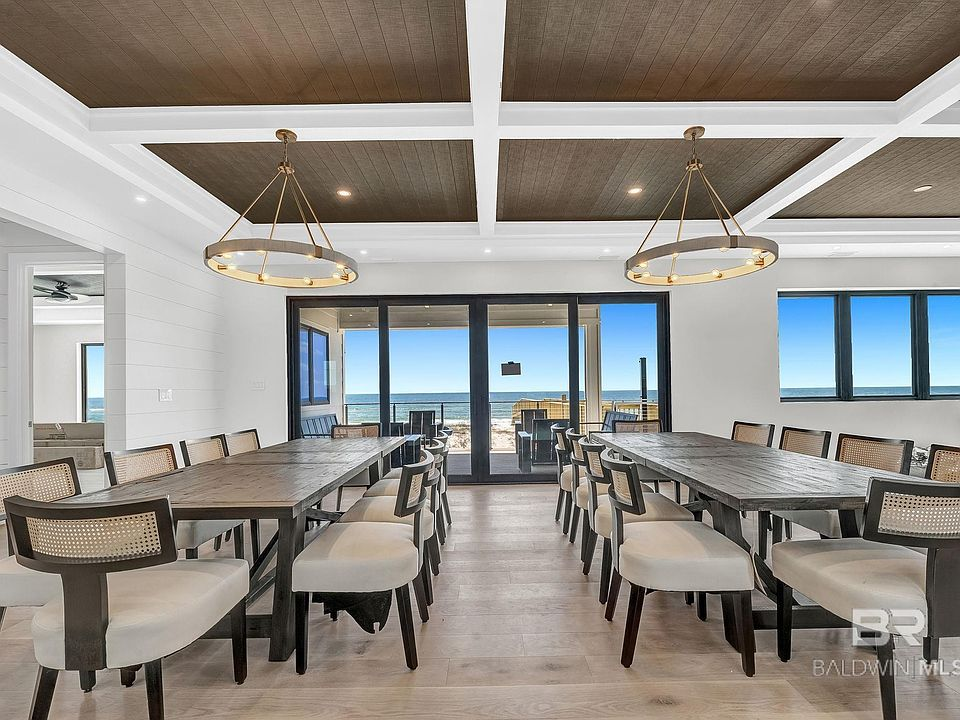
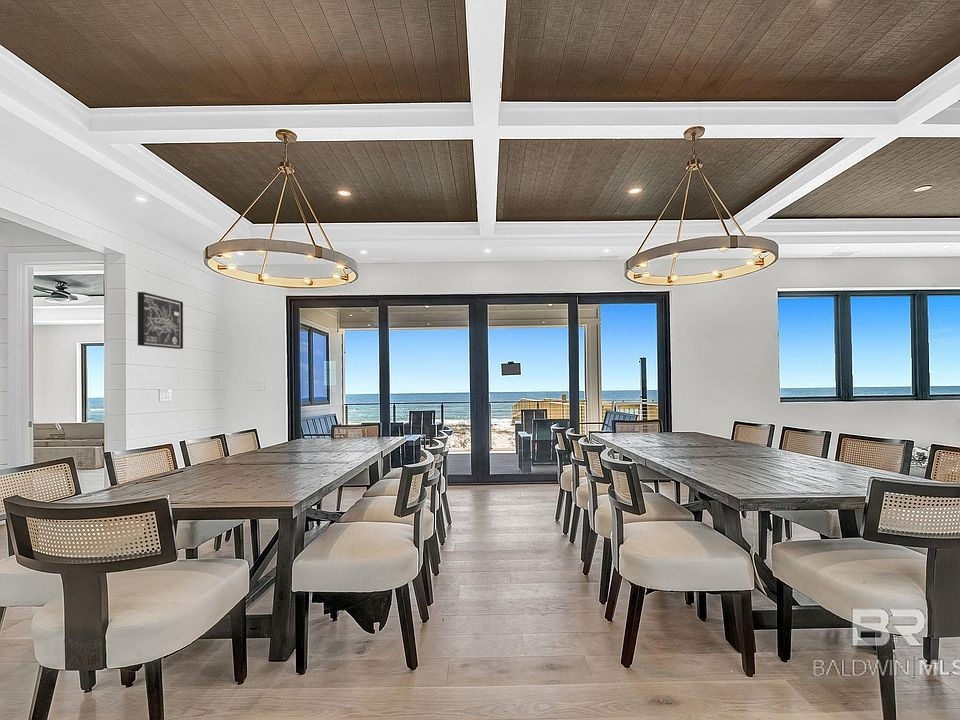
+ wall art (161, 322)
